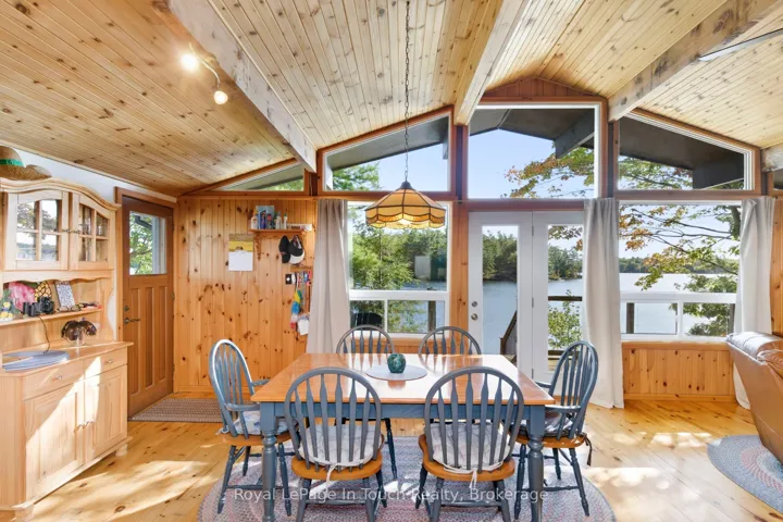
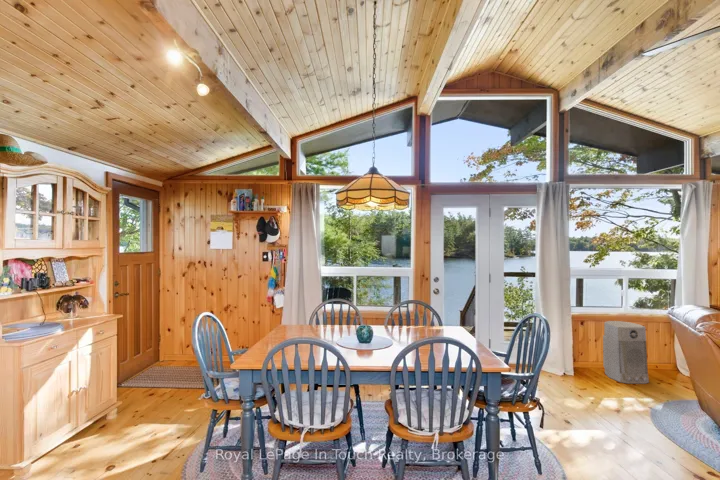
+ air purifier (623, 350)
